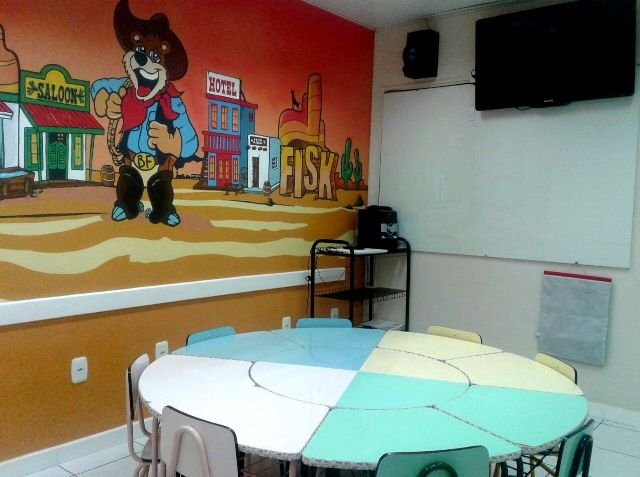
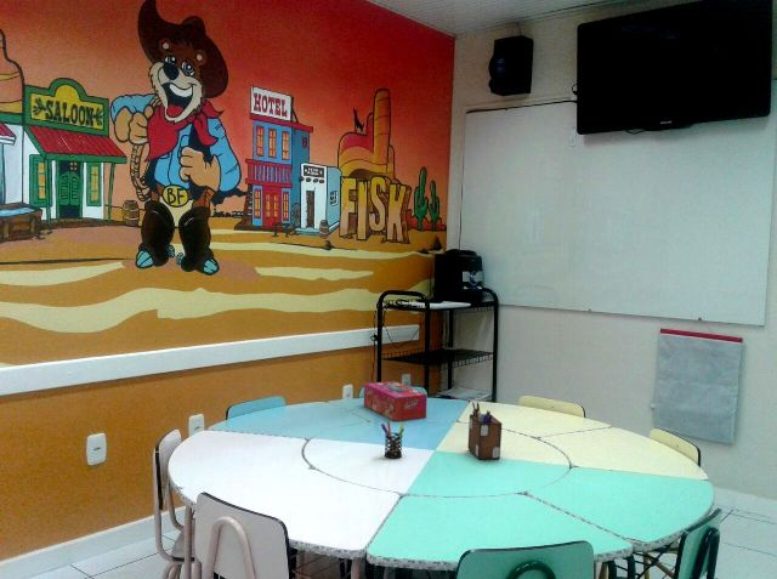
+ pen holder (395, 438)
+ tissue box (393, 399)
+ desk organizer (484, 428)
